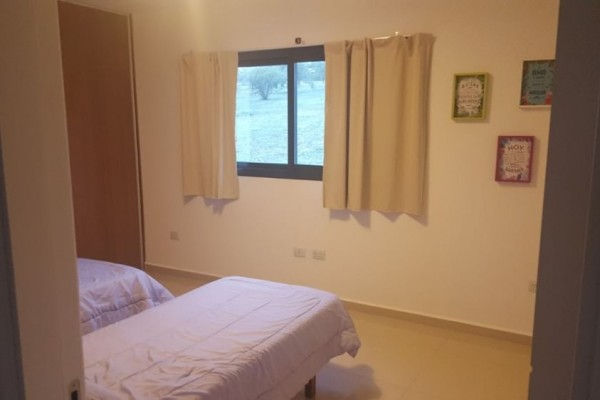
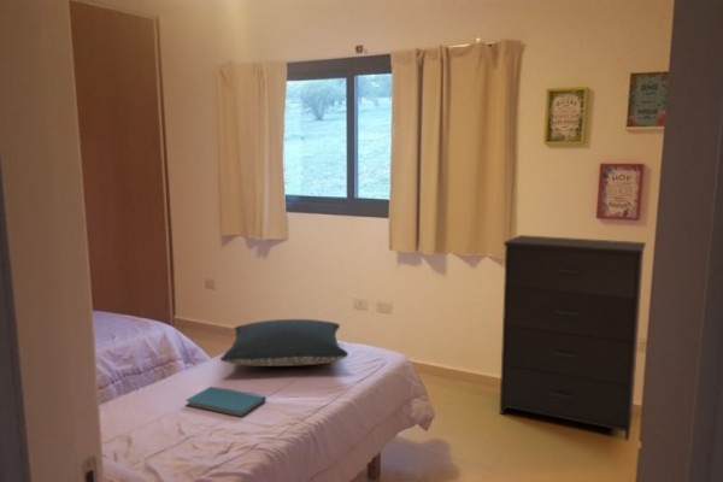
+ dresser (570, 329)
+ book (225, 400)
+ pillow (286, 340)
